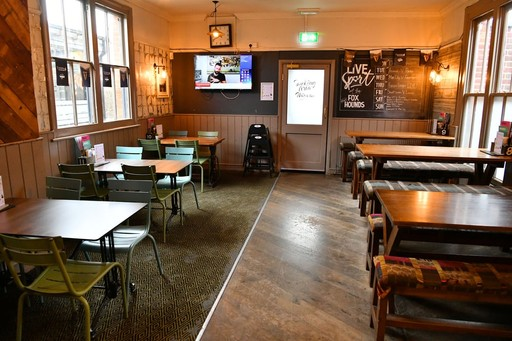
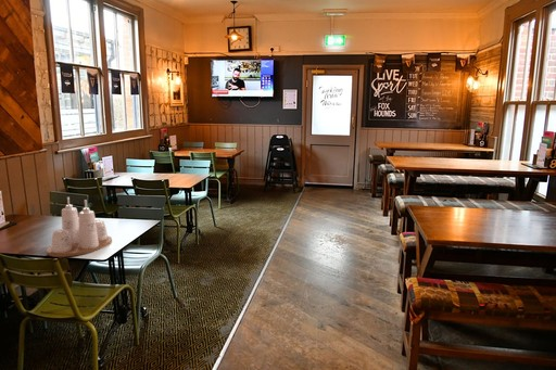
+ condiment set (78, 222)
